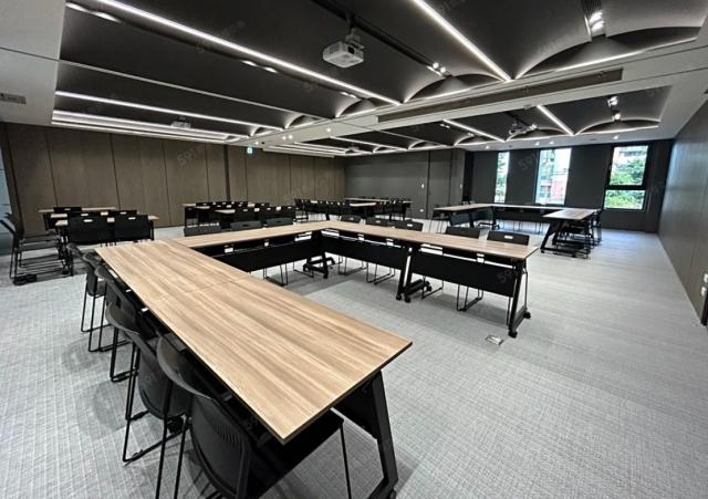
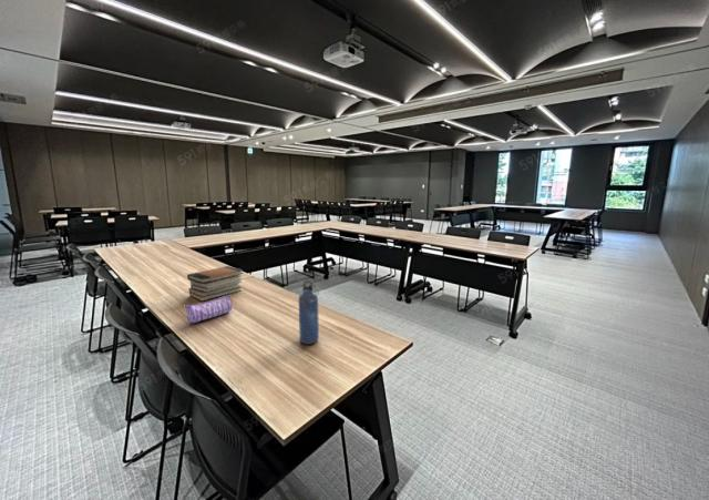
+ pencil case (209, 308)
+ book stack (216, 282)
+ water bottle (308, 310)
